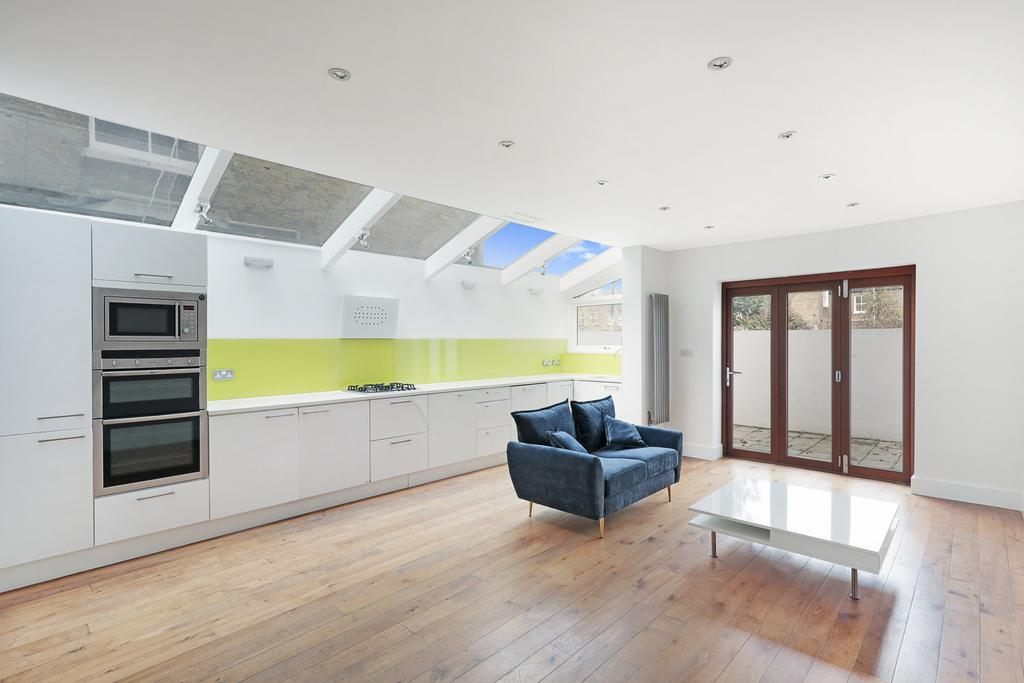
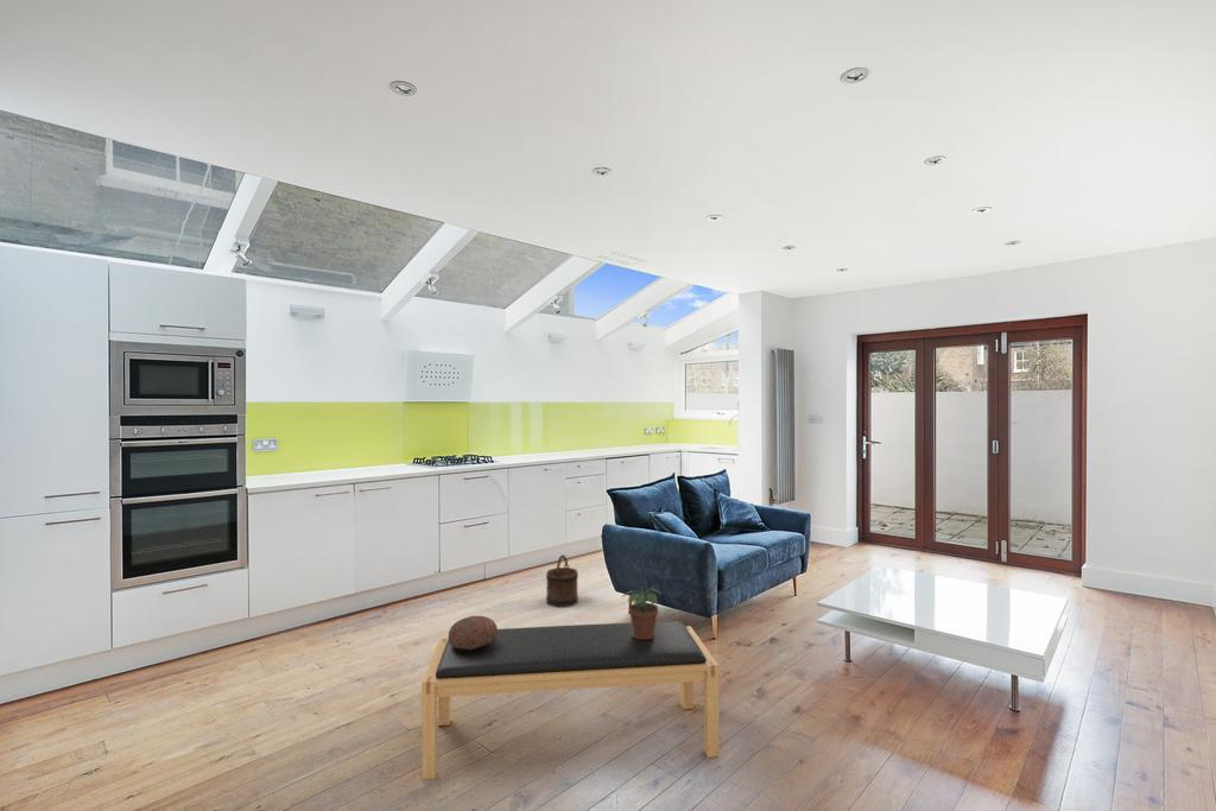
+ decorative bowl (473, 631)
+ bench (571, 688)
+ bucket (562, 578)
+ potted plant (642, 612)
